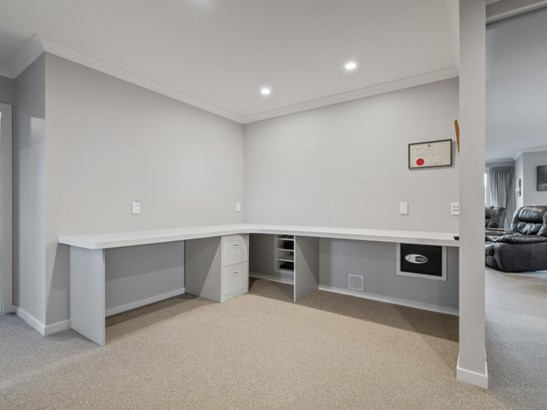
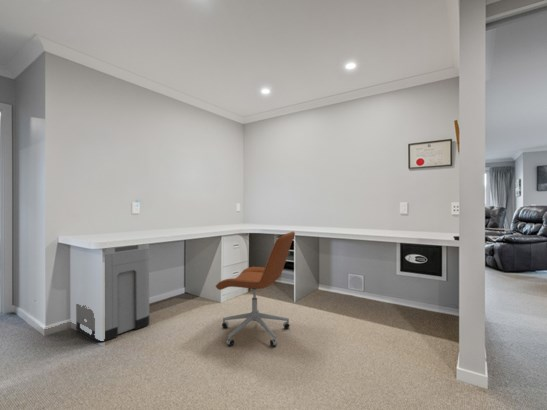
+ office chair (255, 282)
+ trash can (113, 284)
